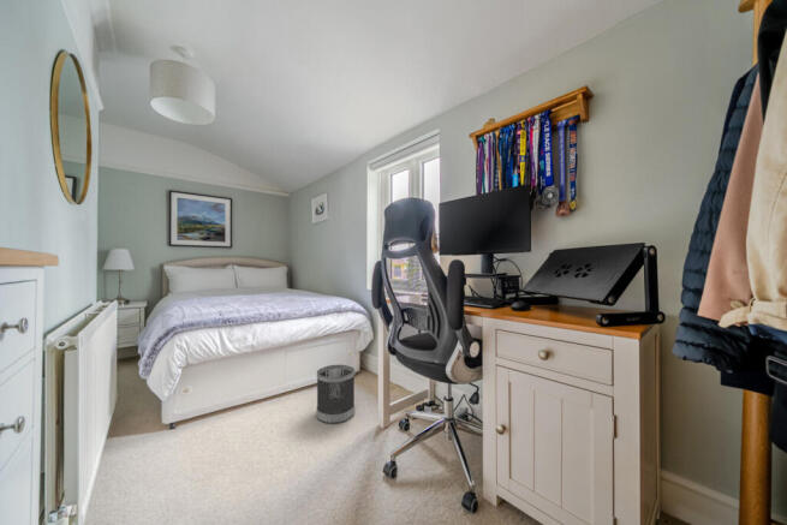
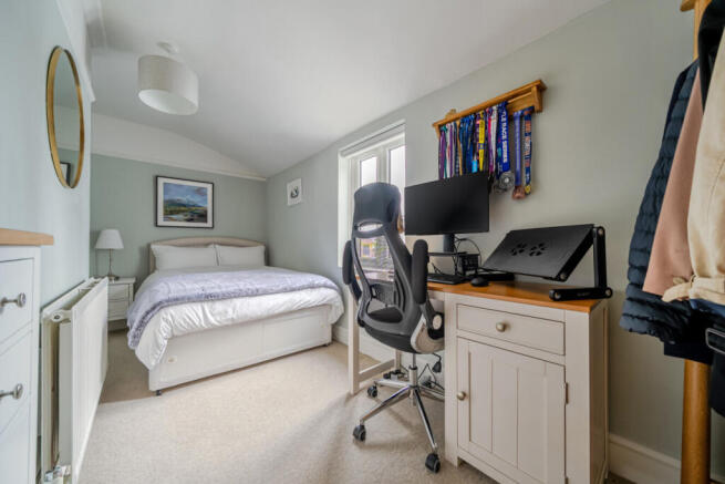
- wastebasket (335, 392)
